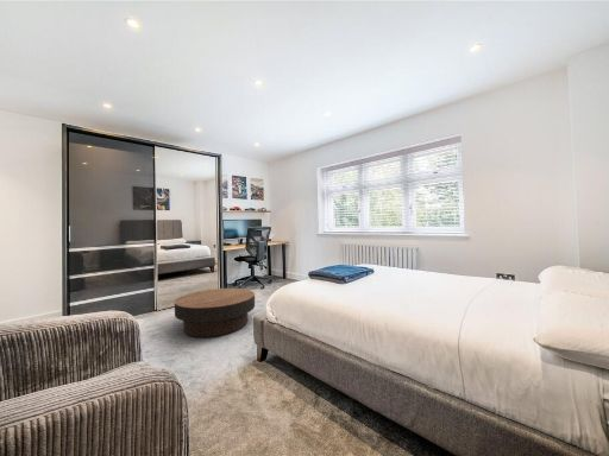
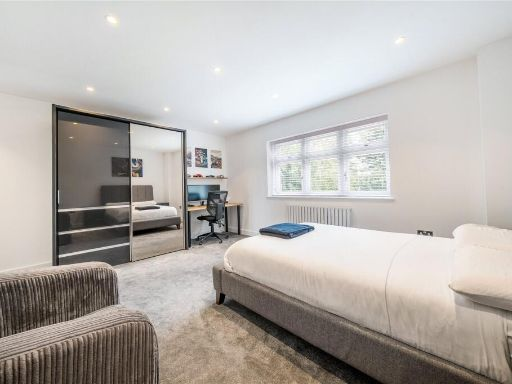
- coffee table (216, 310)
